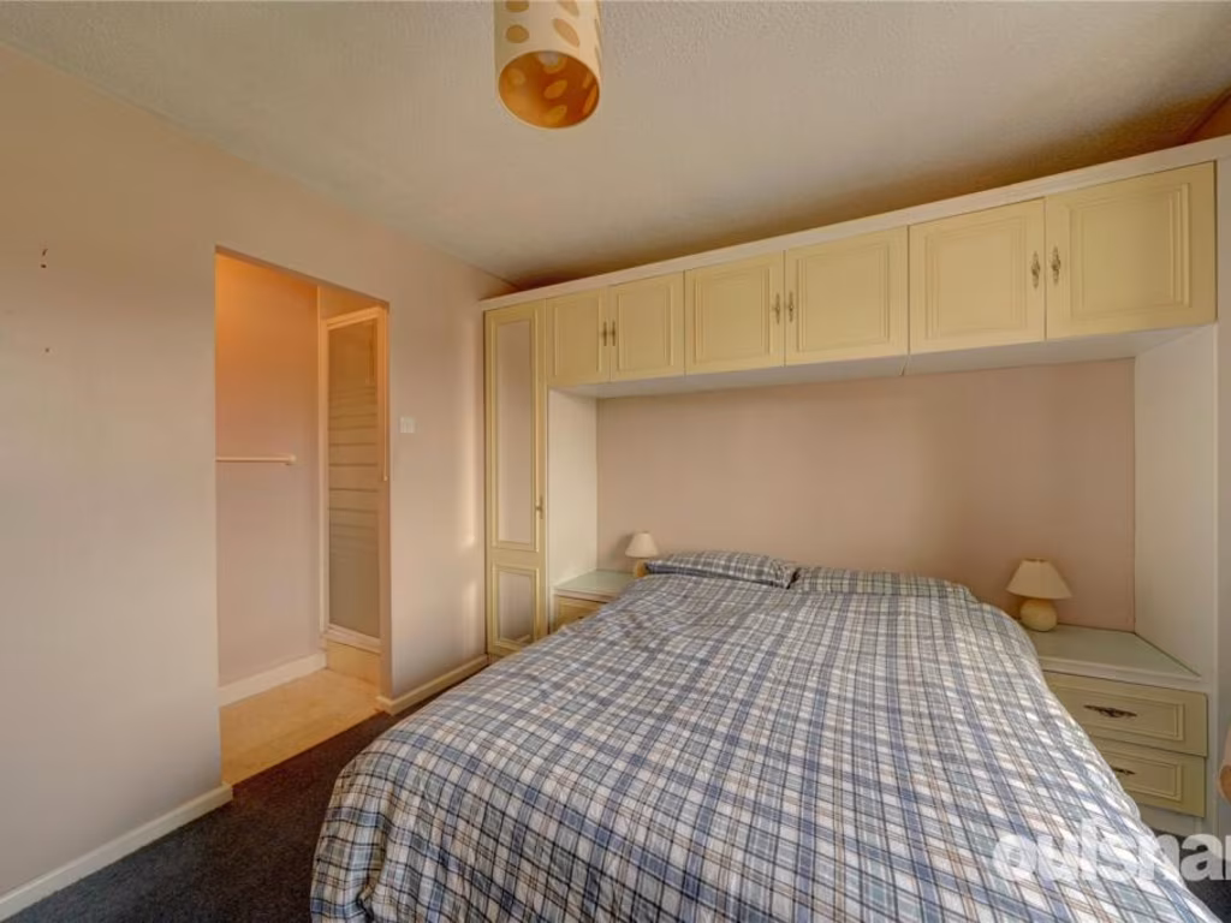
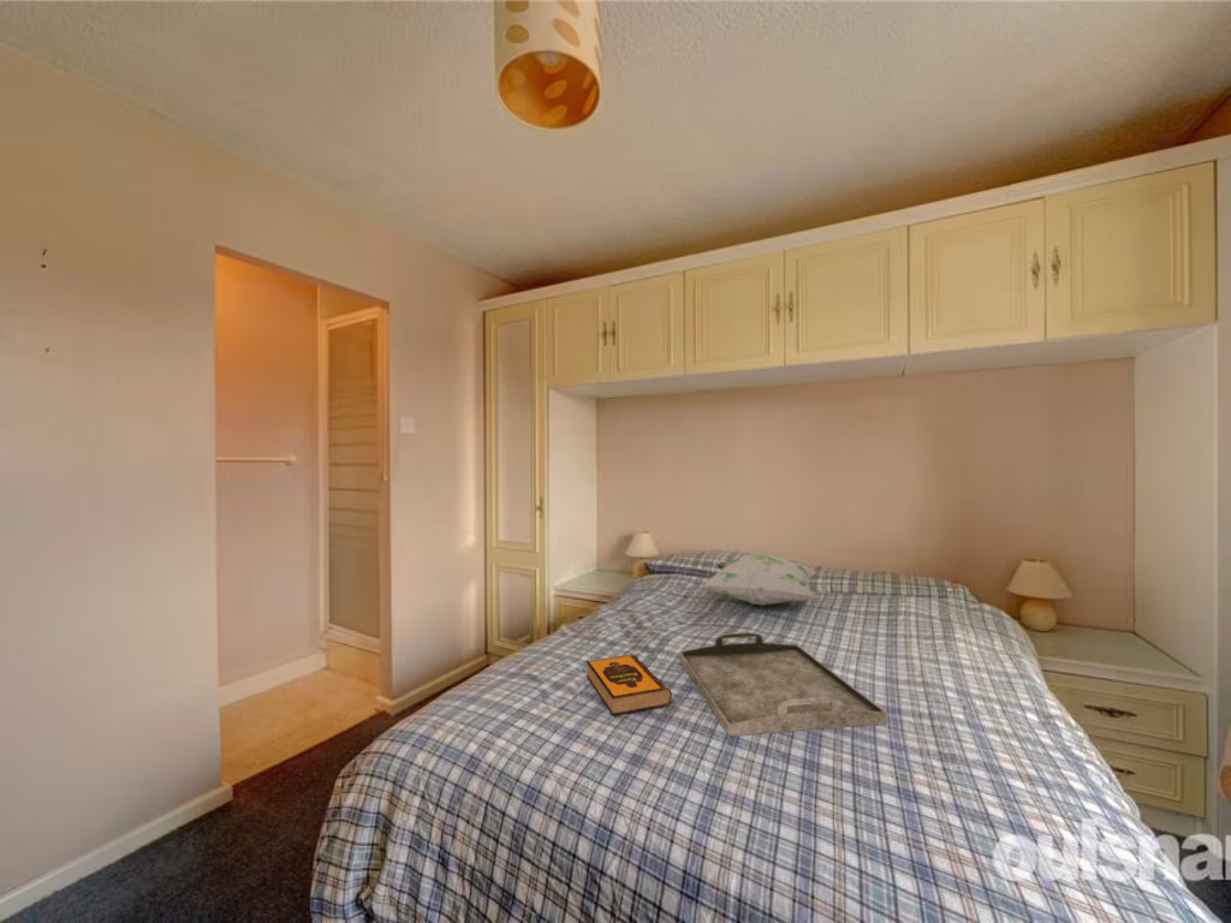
+ decorative pillow (760, 577)
+ serving tray (768, 673)
+ hardback book (626, 681)
